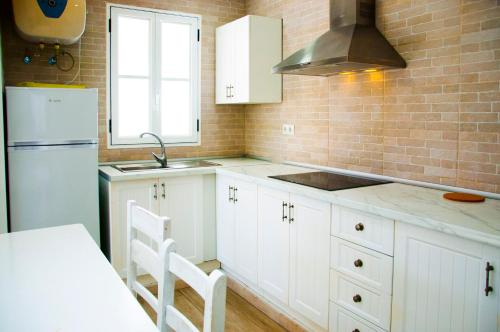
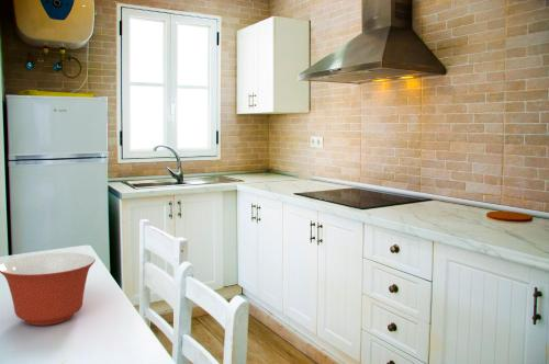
+ mixing bowl (48, 289)
